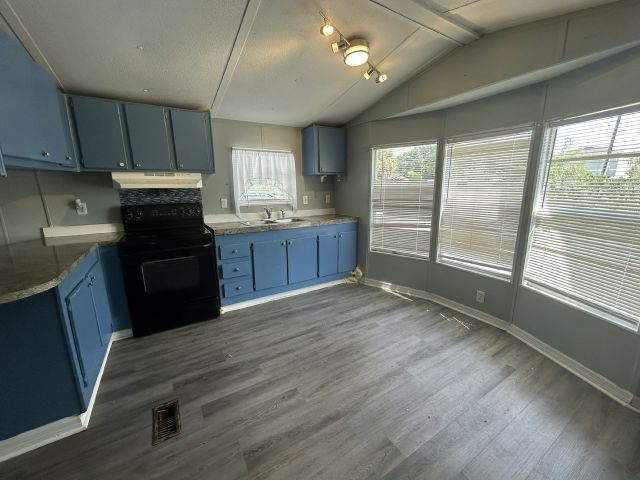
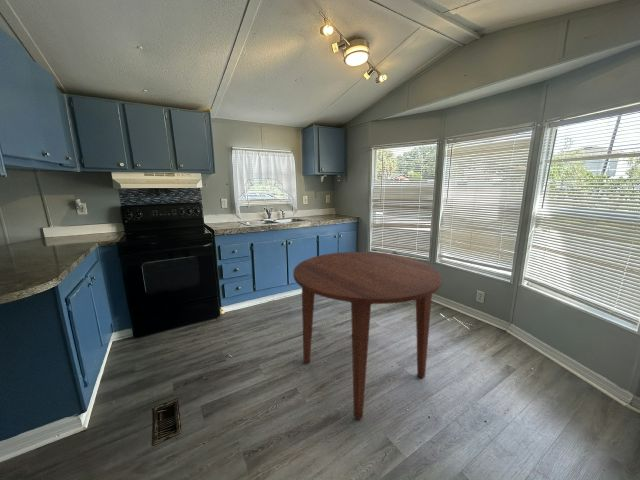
+ dining table (362, 320)
